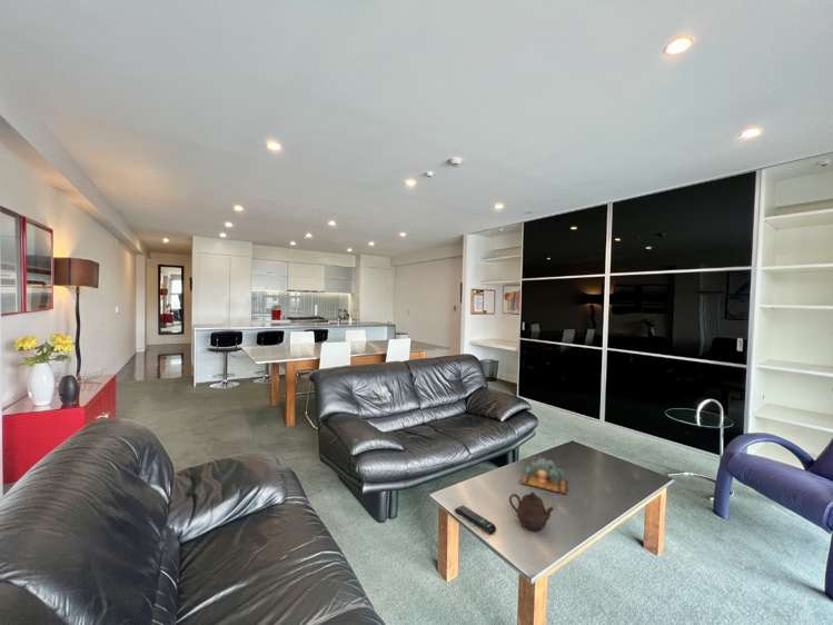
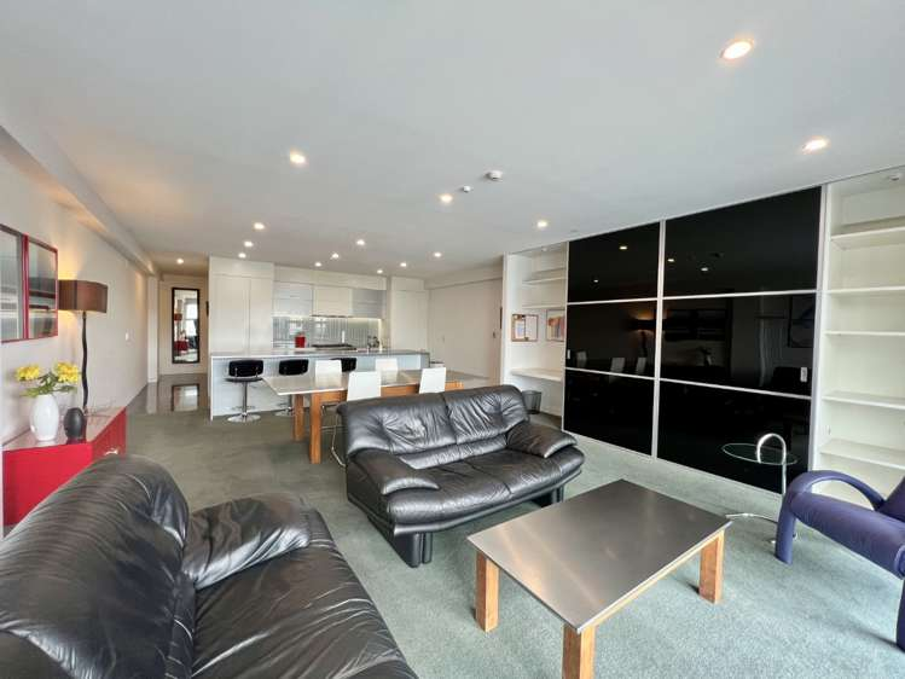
- remote control (474, 518)
- teapot (529, 508)
- succulent plant (544, 470)
